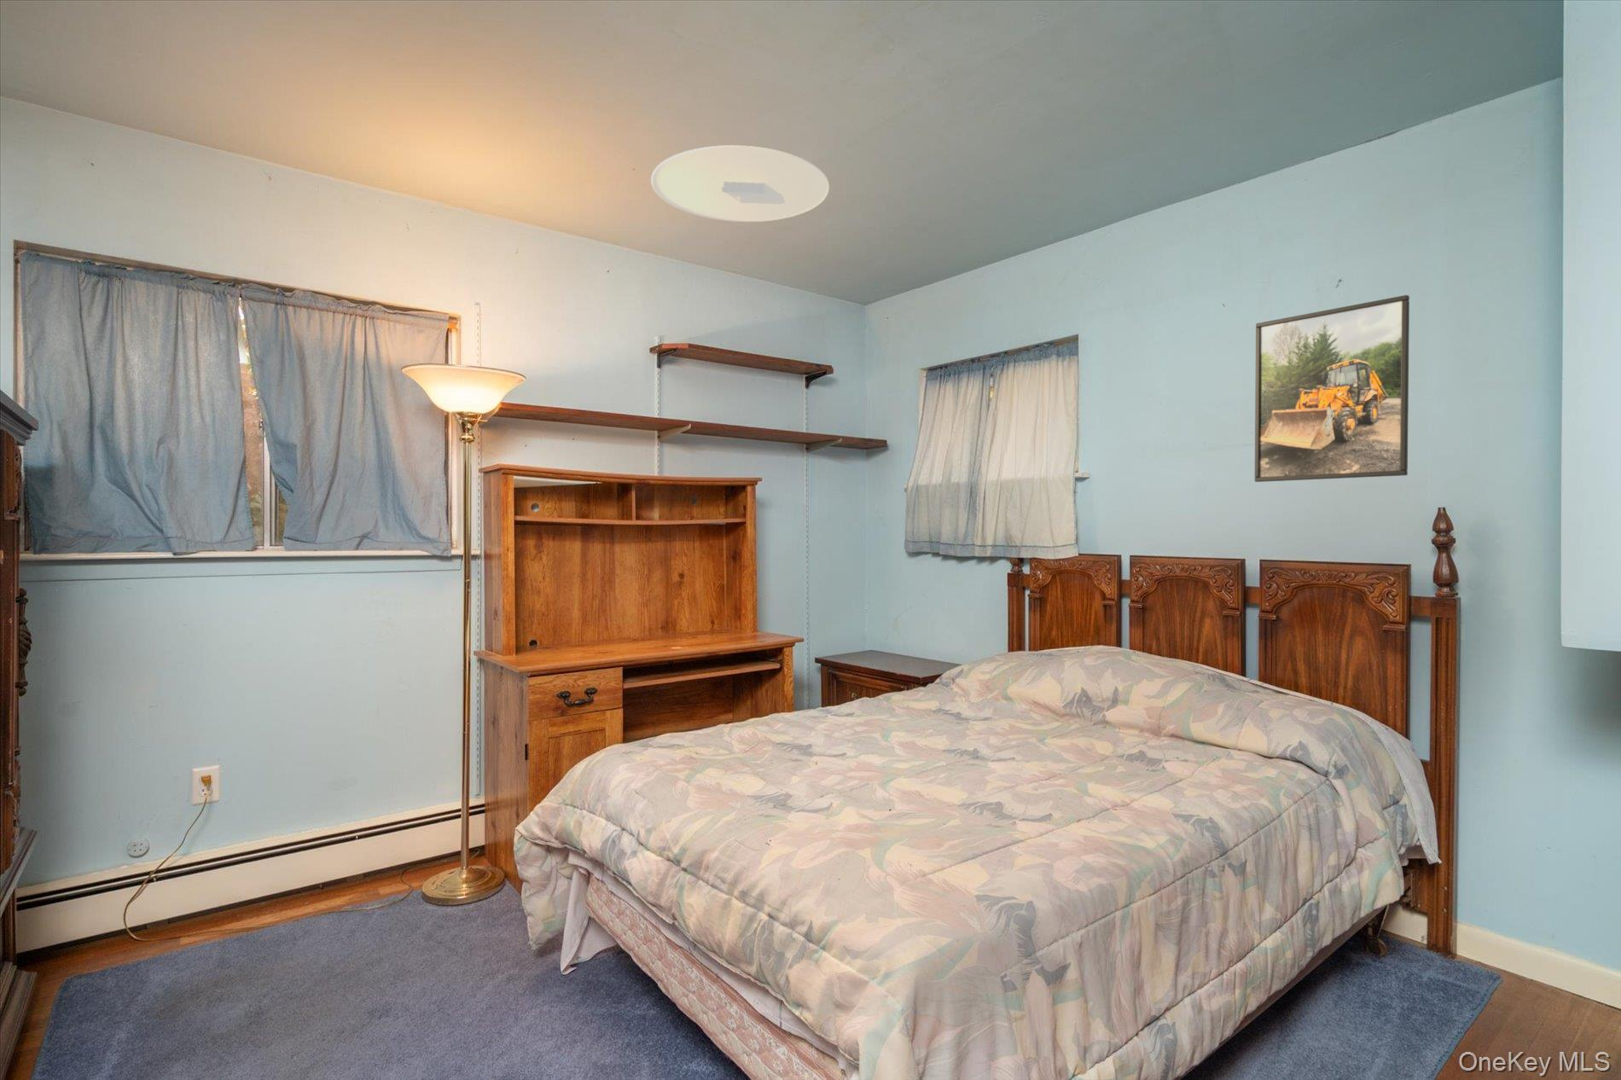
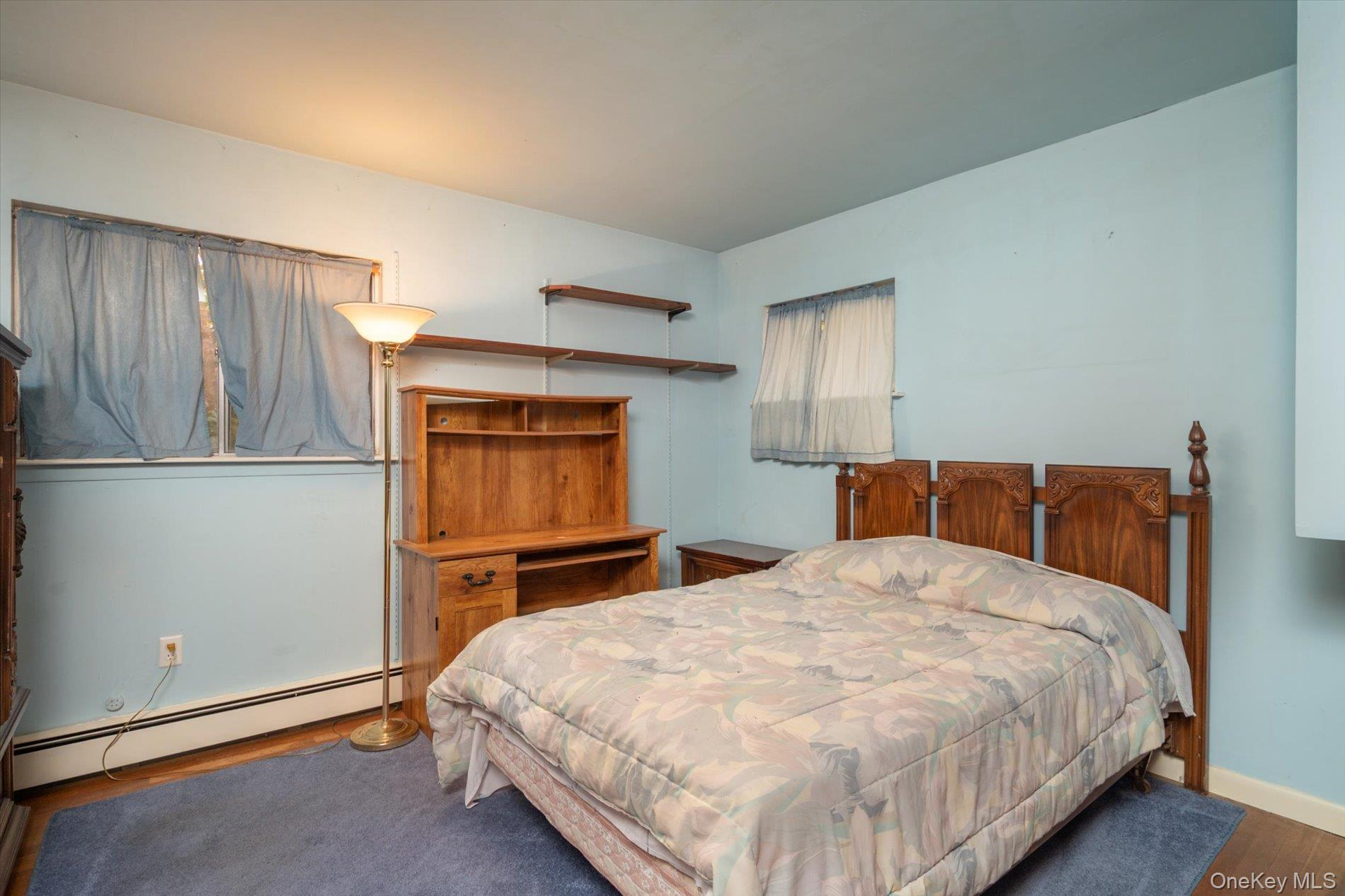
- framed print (1327, 394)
- ceiling light (740, 180)
